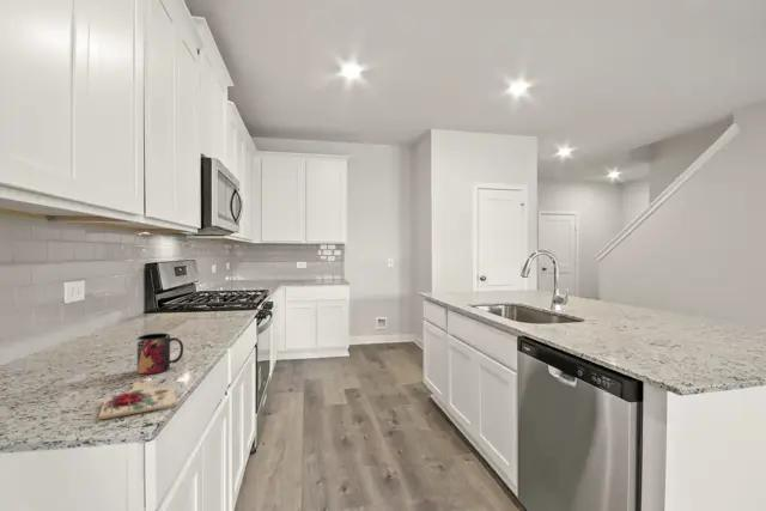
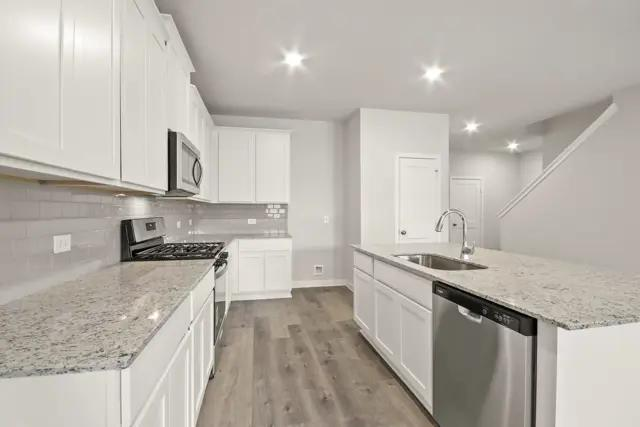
- mug (160, 352)
- cutting board (140, 391)
